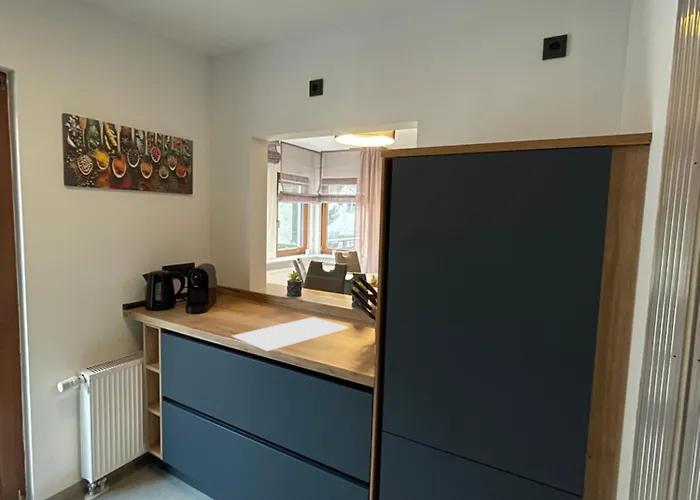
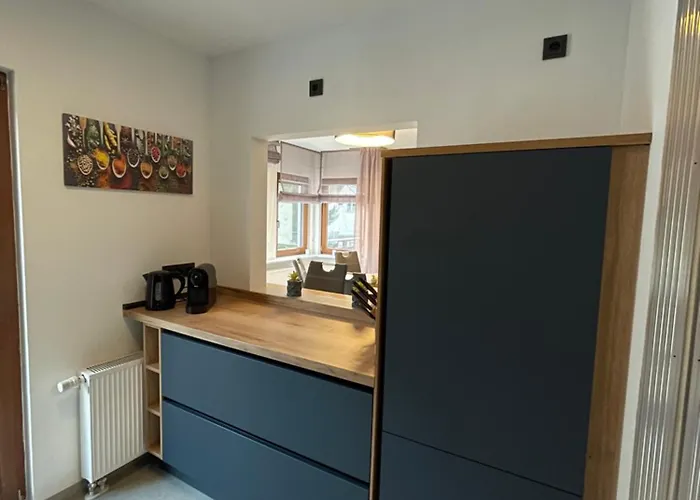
- cutting board (293, 331)
